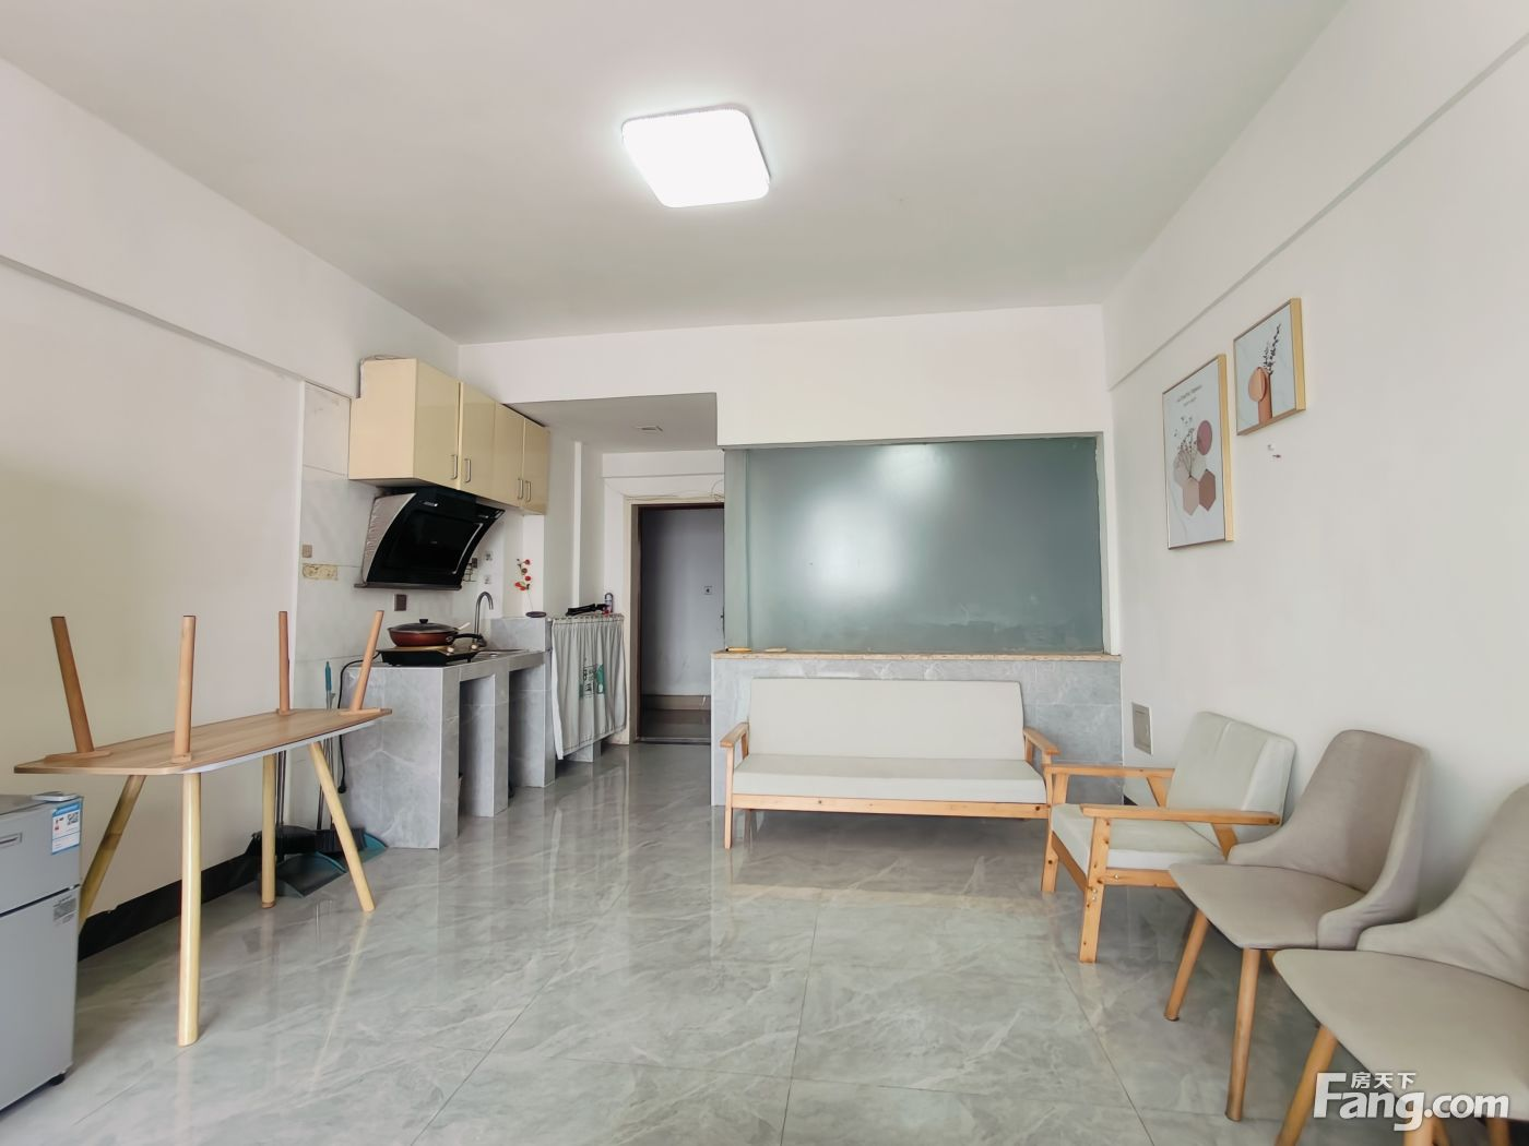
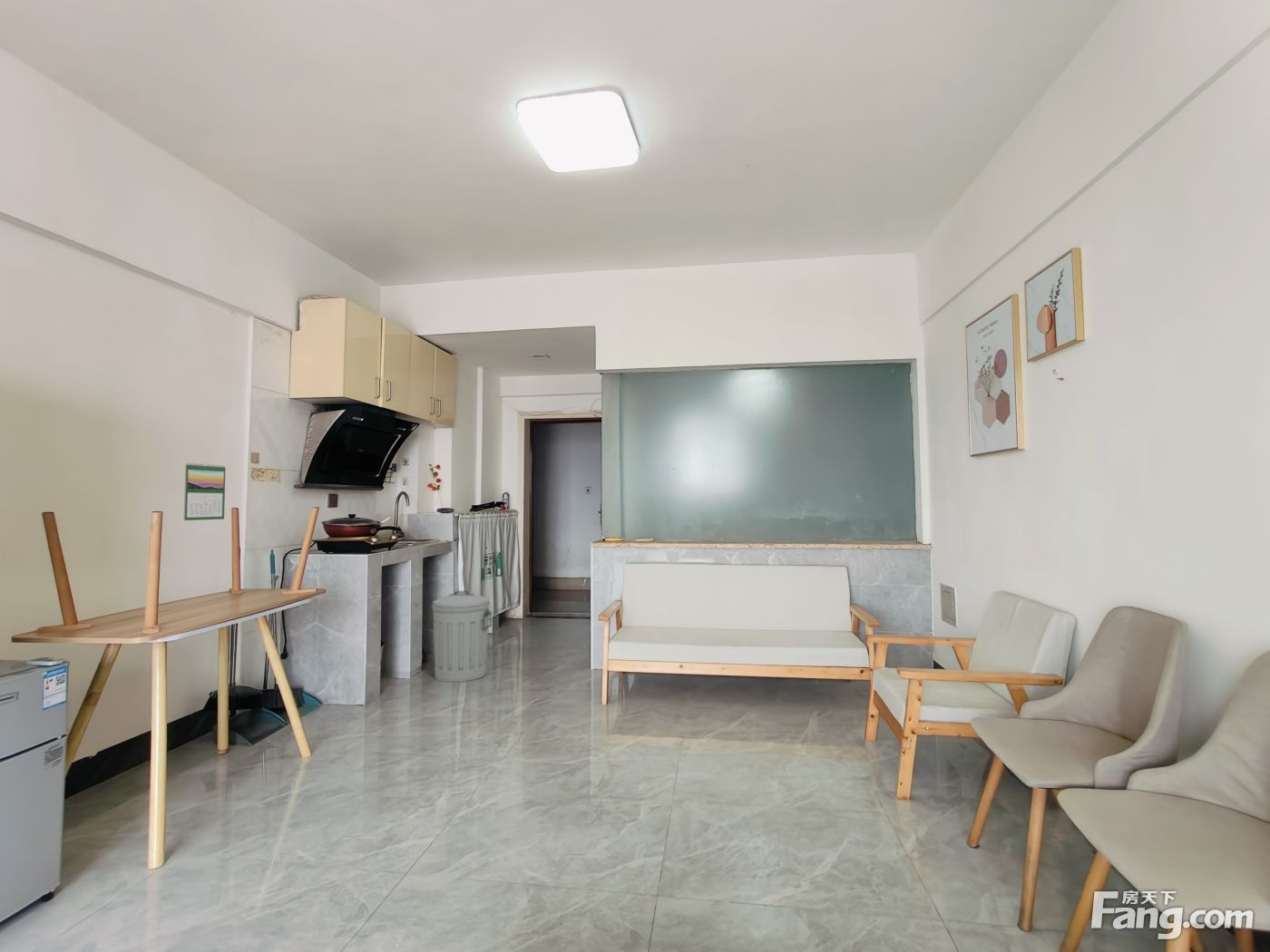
+ calendar (205, 491)
+ trash can (461, 633)
